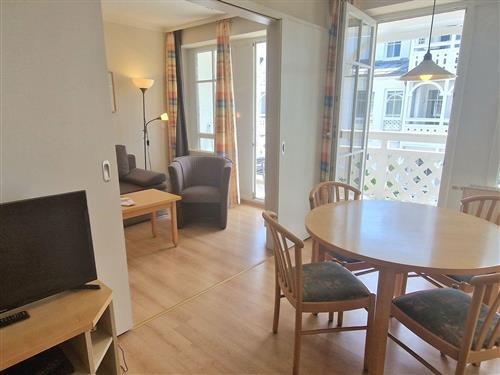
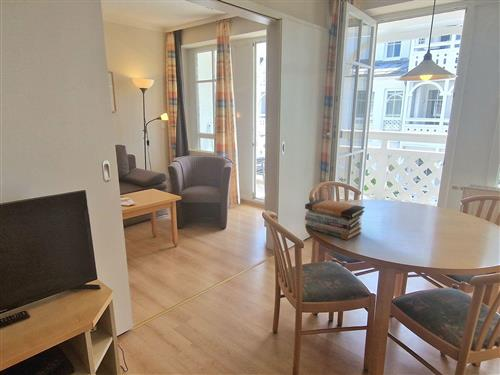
+ book stack (333, 217)
